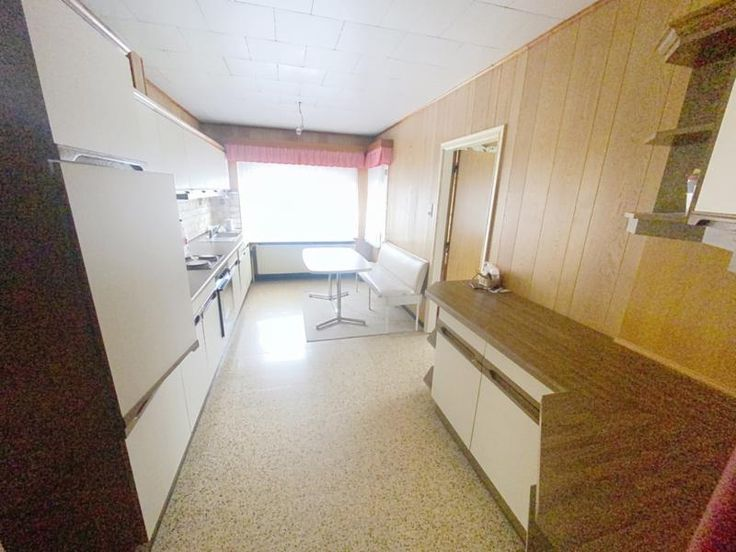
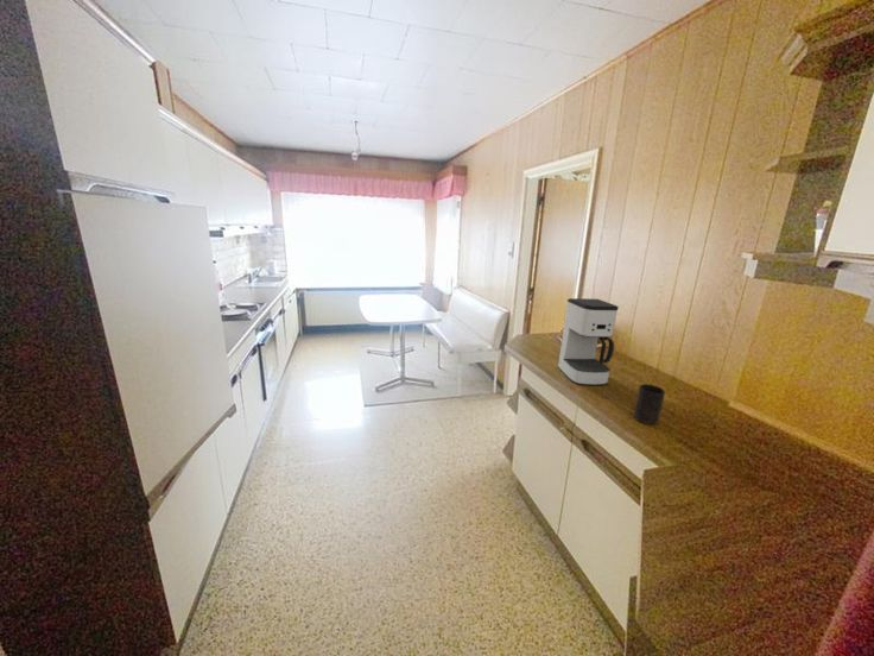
+ coffee maker (591, 340)
+ cup (648, 403)
